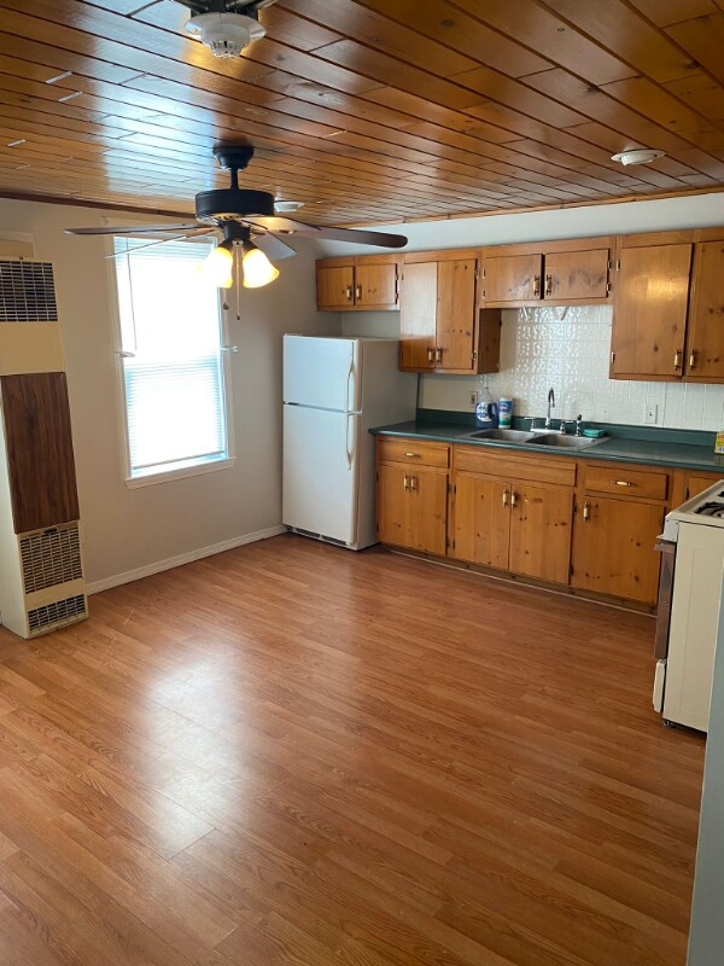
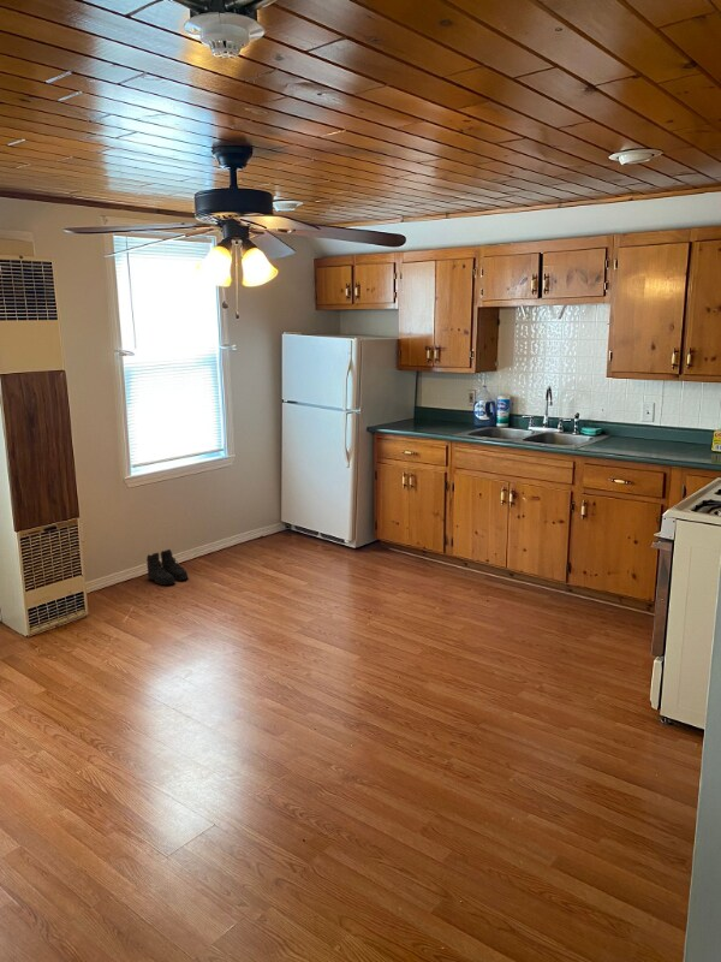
+ boots (166, 565)
